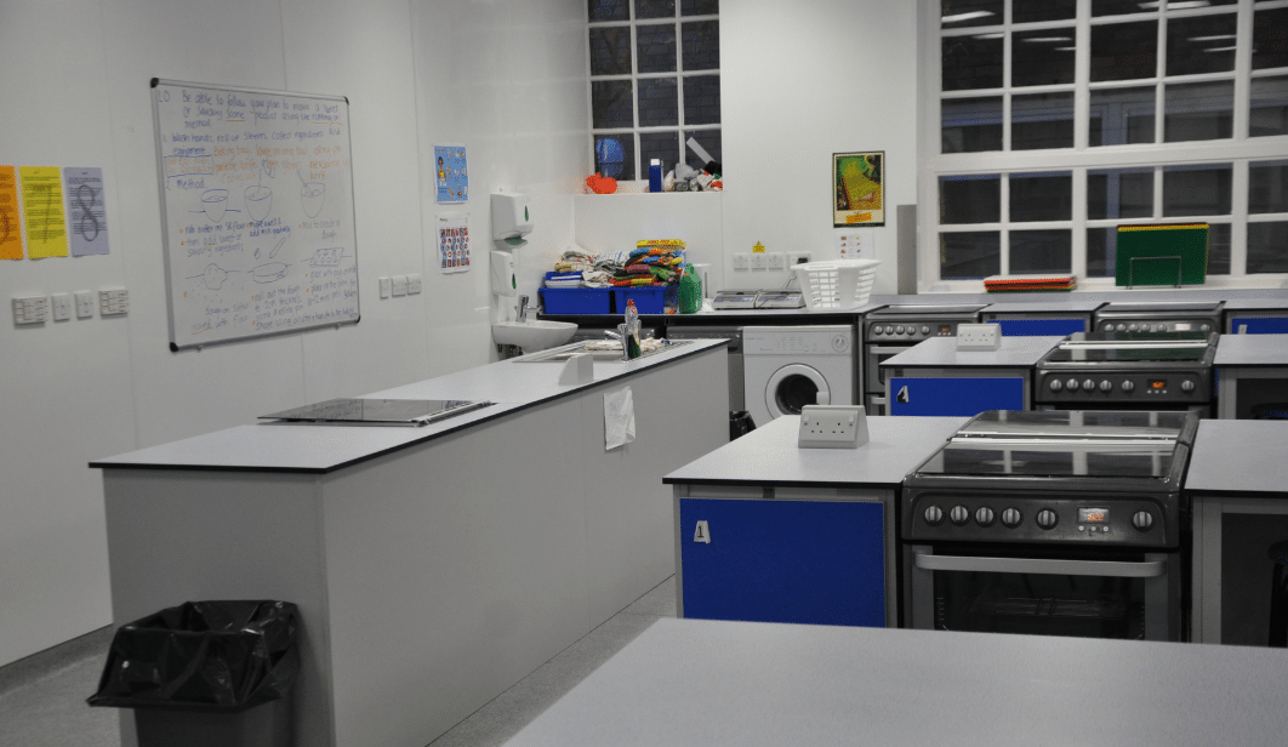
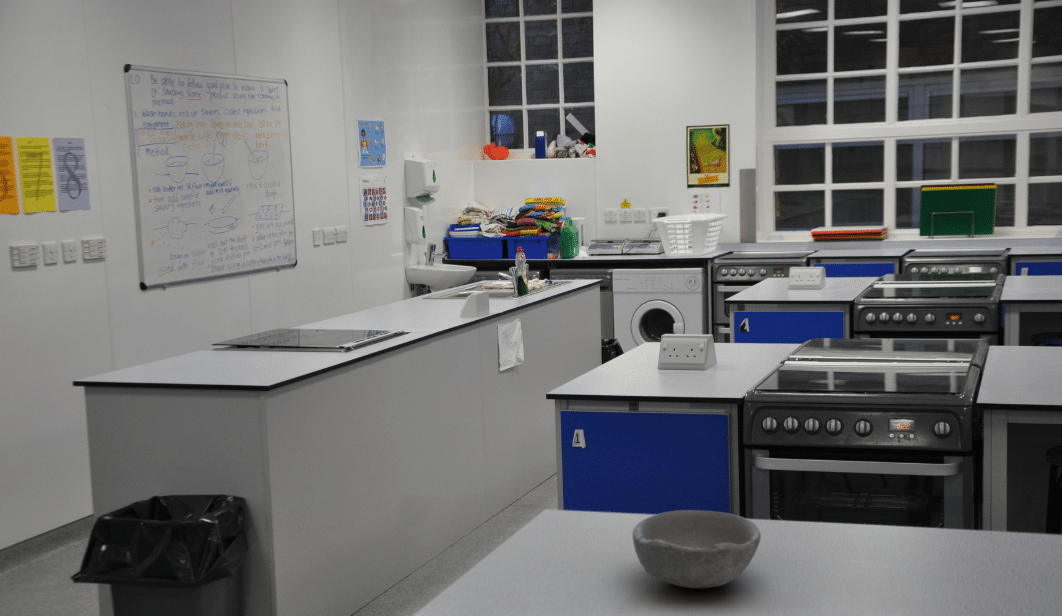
+ bowl (696, 552)
